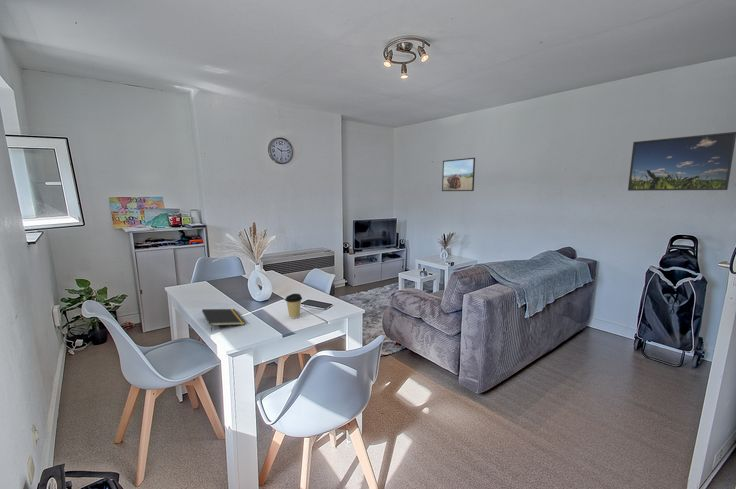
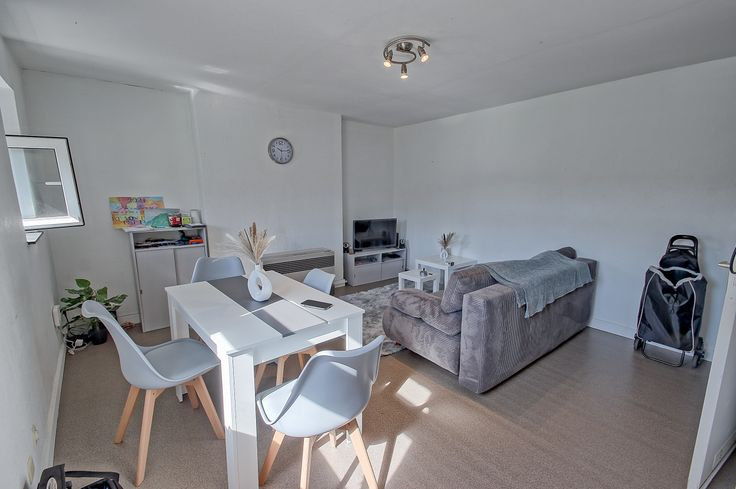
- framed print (457, 175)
- notepad (223, 316)
- coffee cup (294, 306)
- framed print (676, 164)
